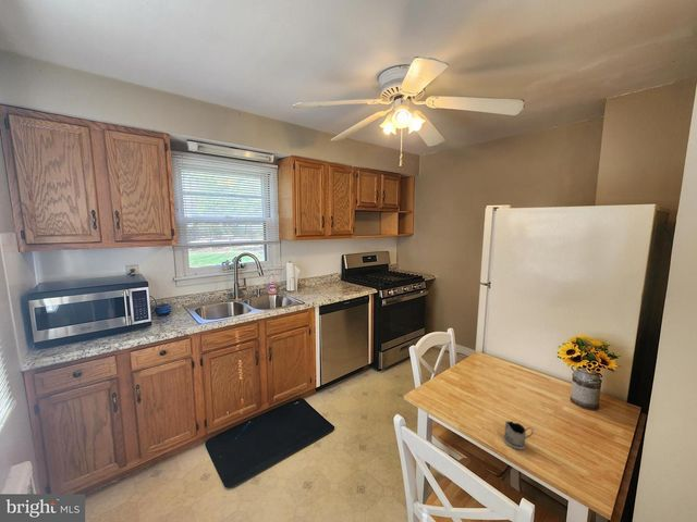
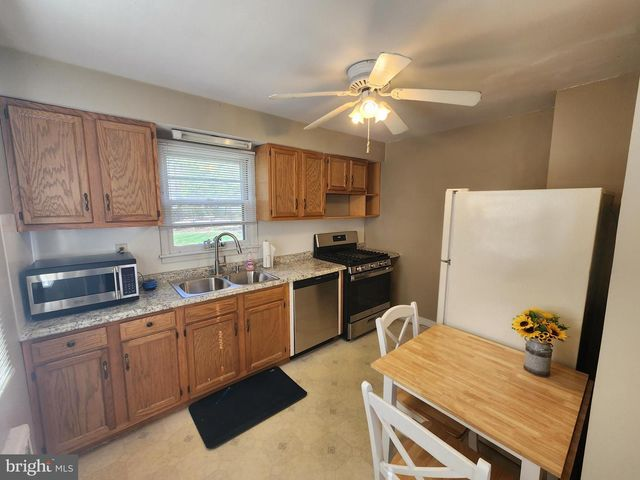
- tea glass holder (518, 433)
